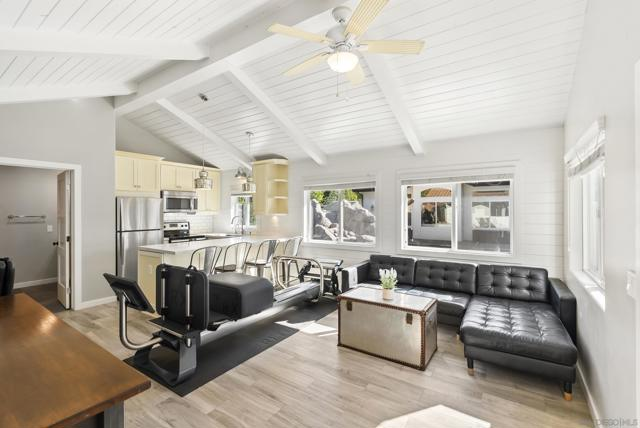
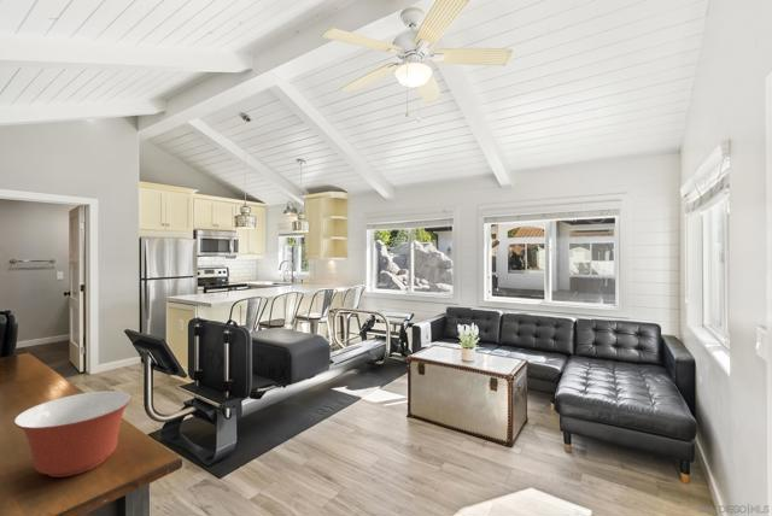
+ mixing bowl (77, 435)
